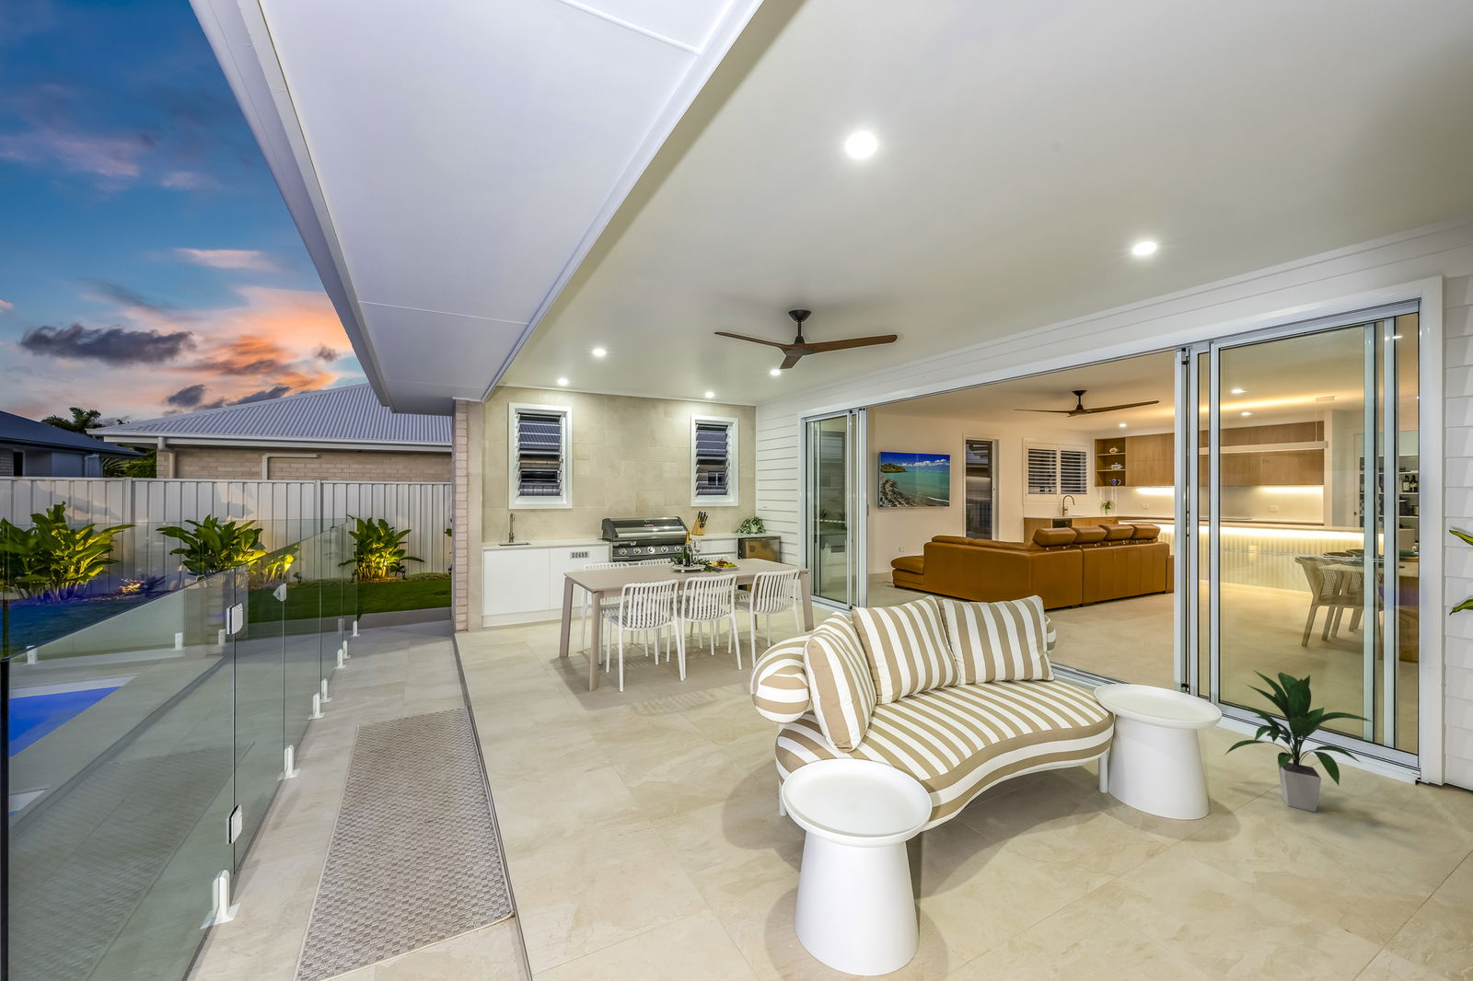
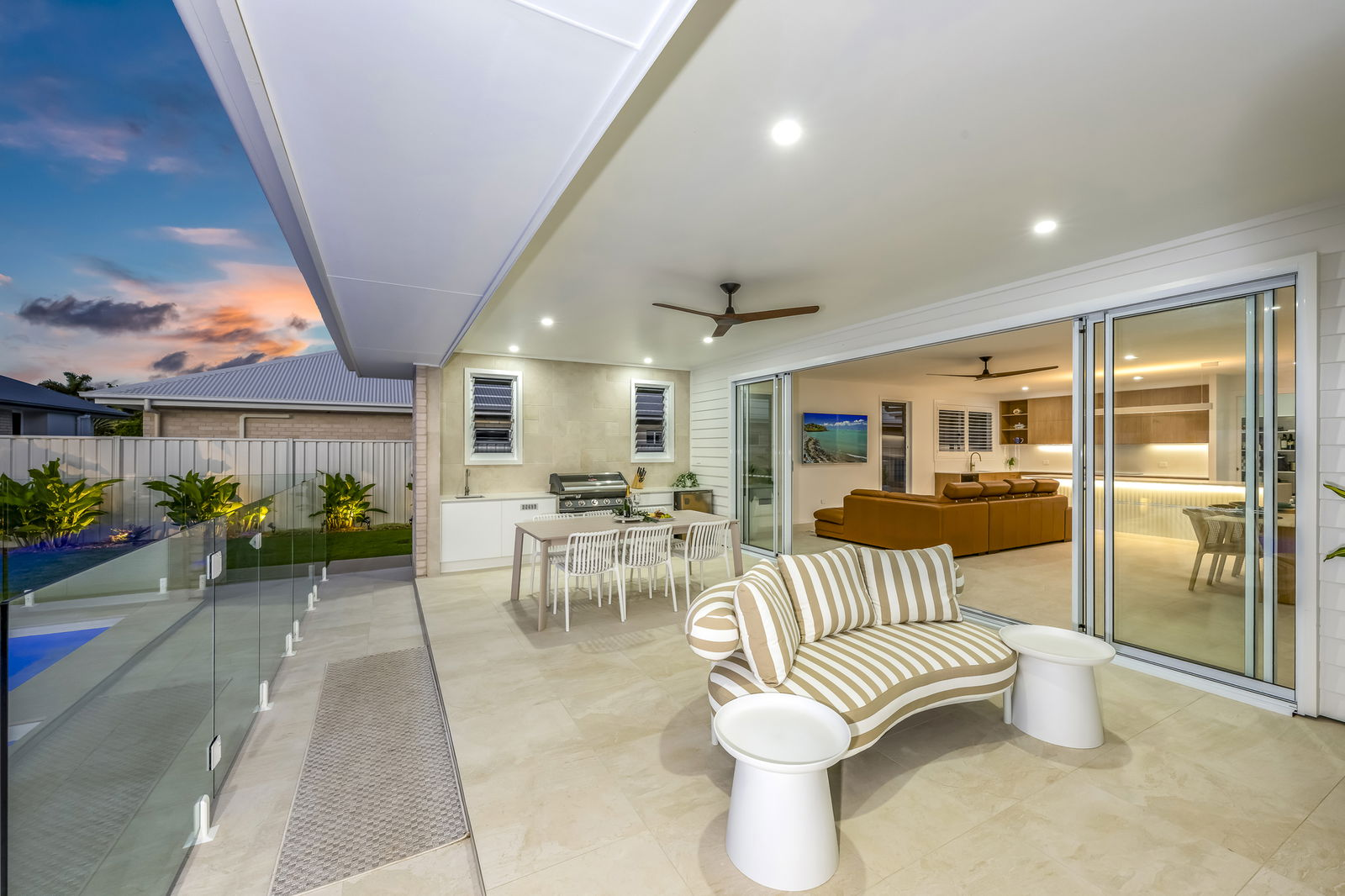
- indoor plant (1291, 736)
